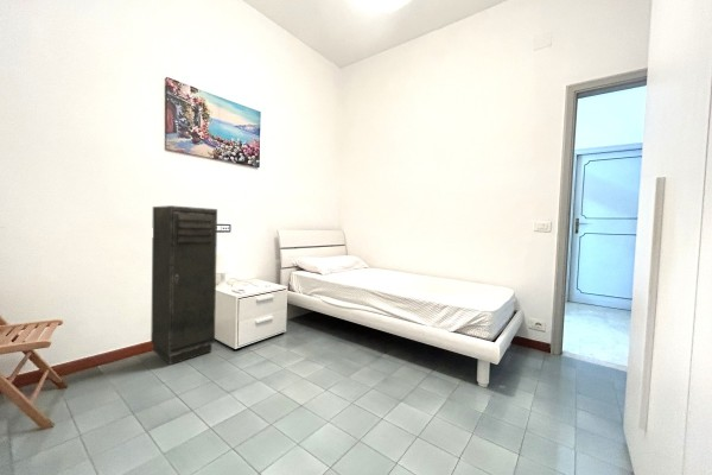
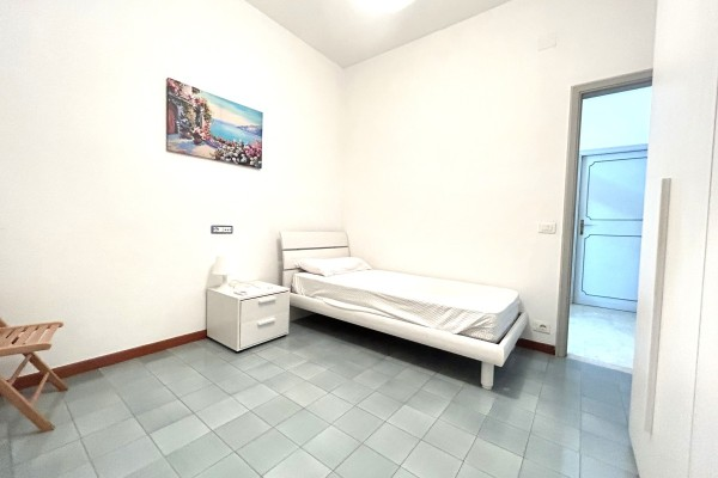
- storage cabinet (184, 280)
